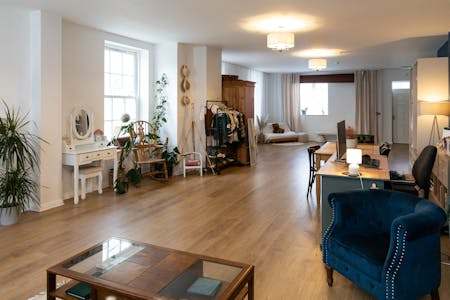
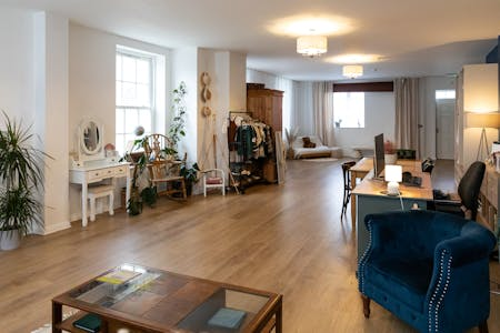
+ board game (128, 280)
